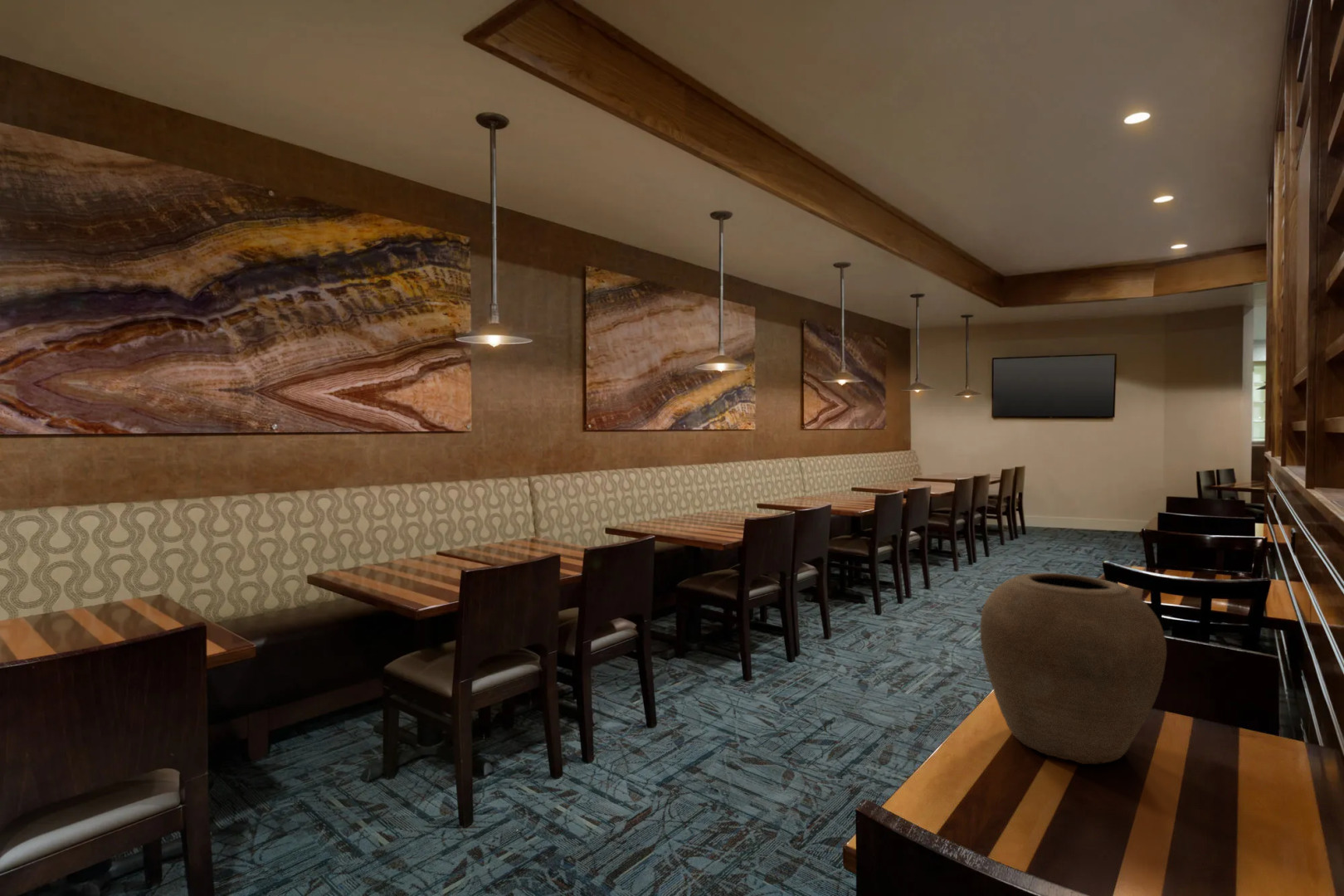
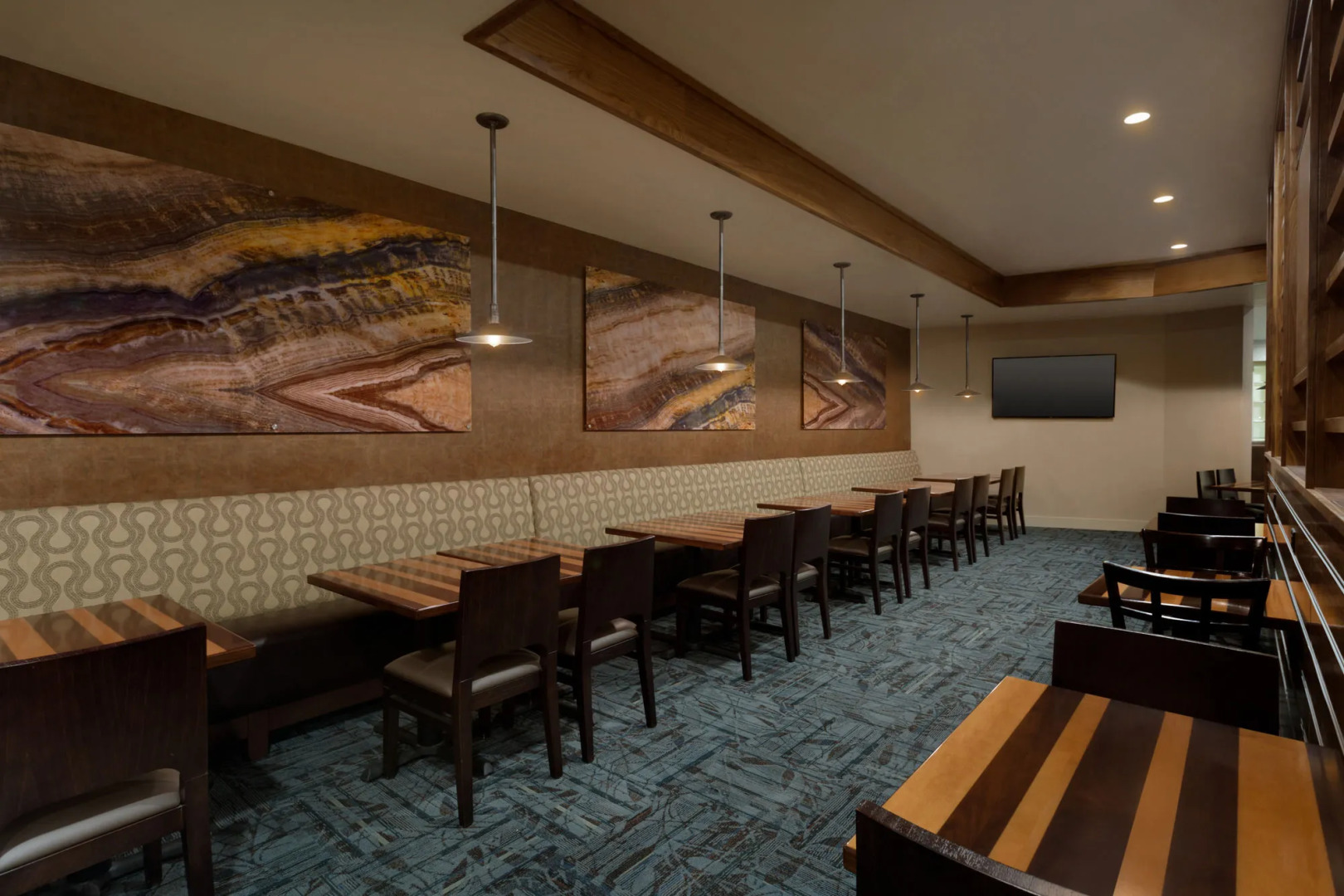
- vase (1067, 661)
